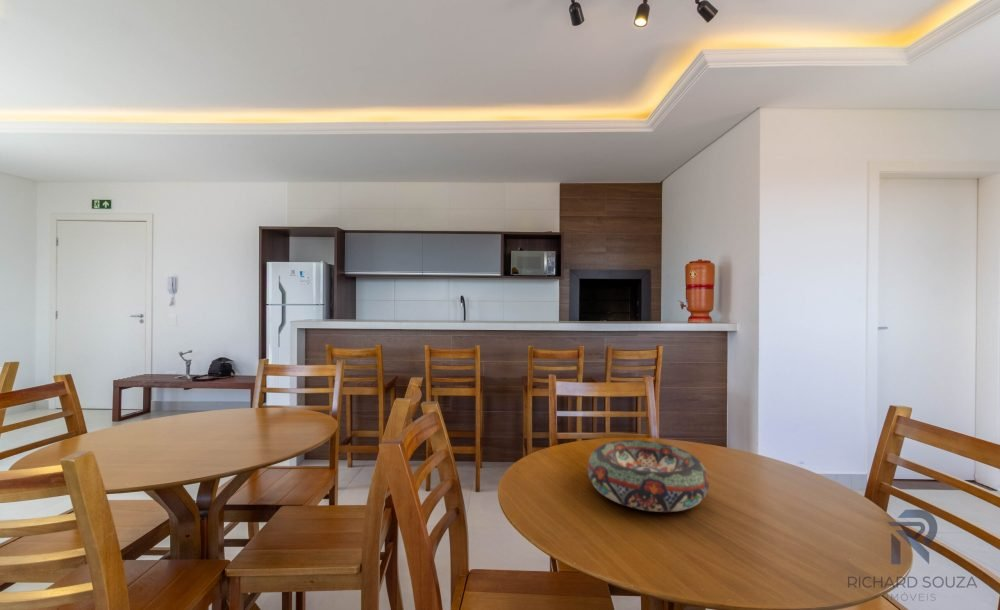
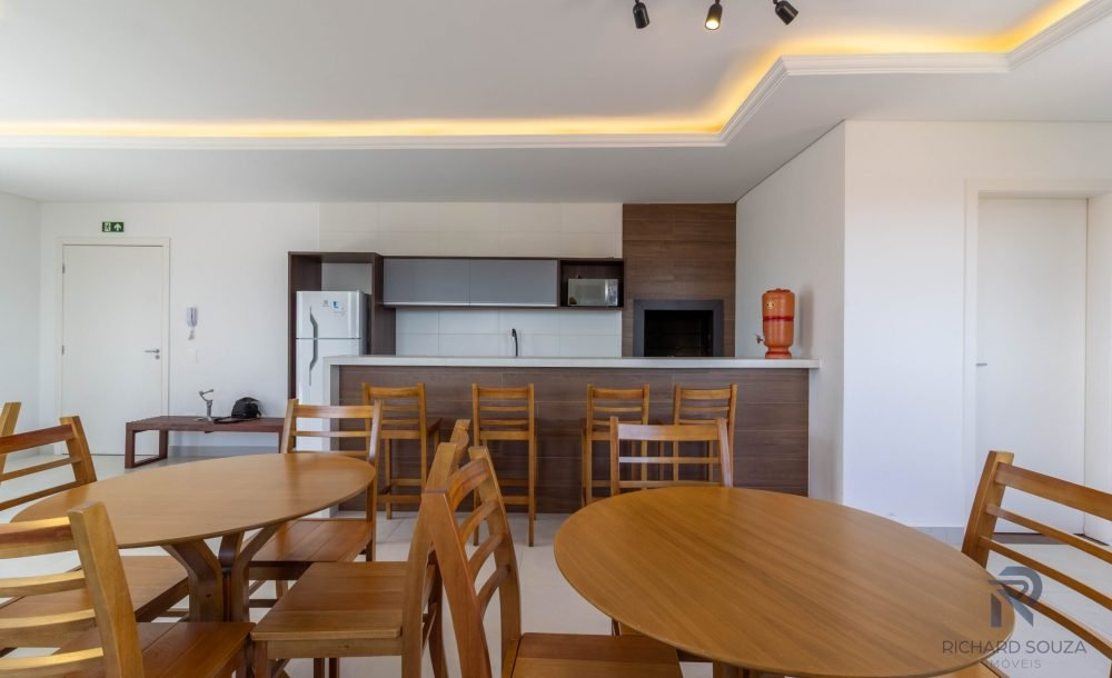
- decorative bowl (645, 473)
